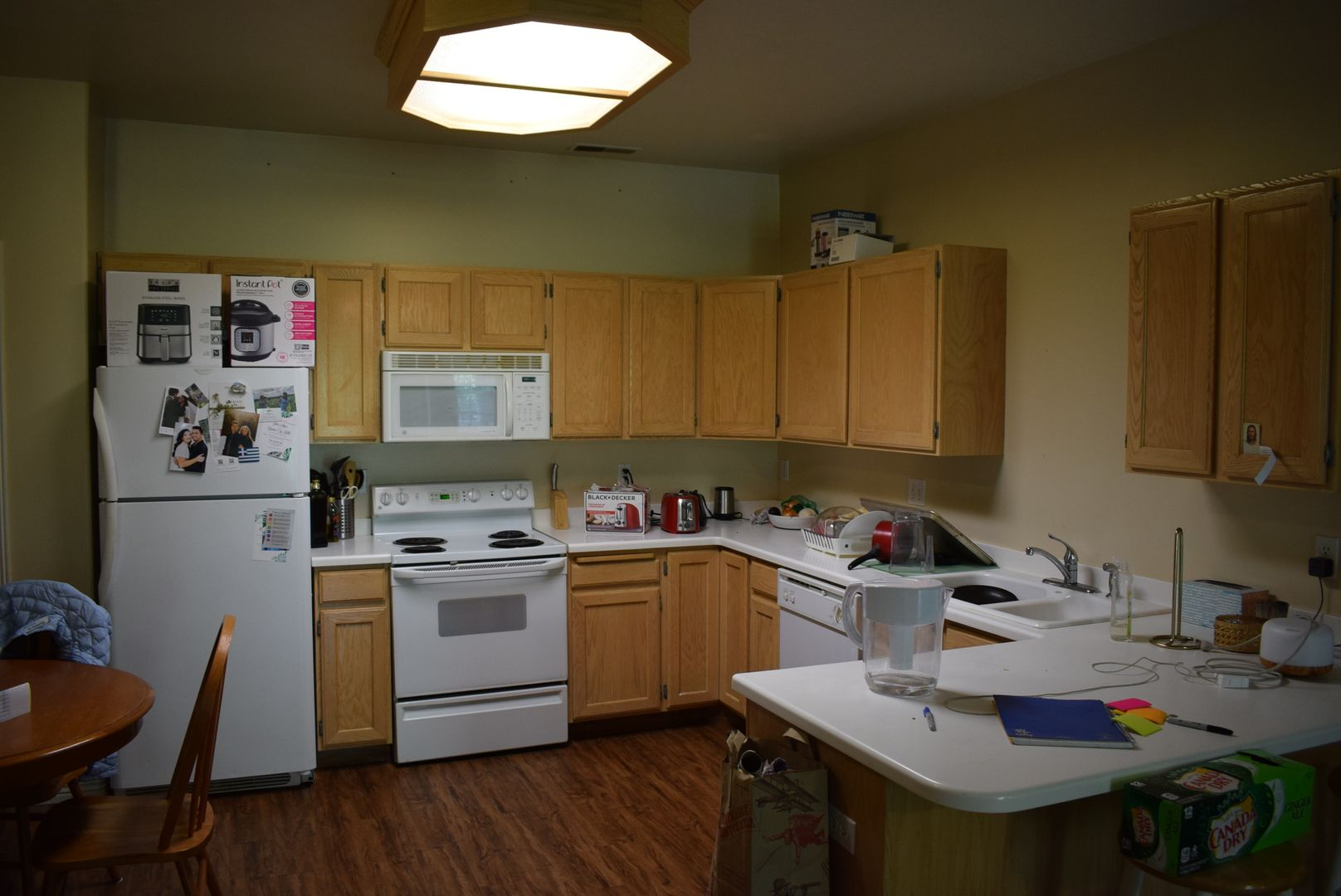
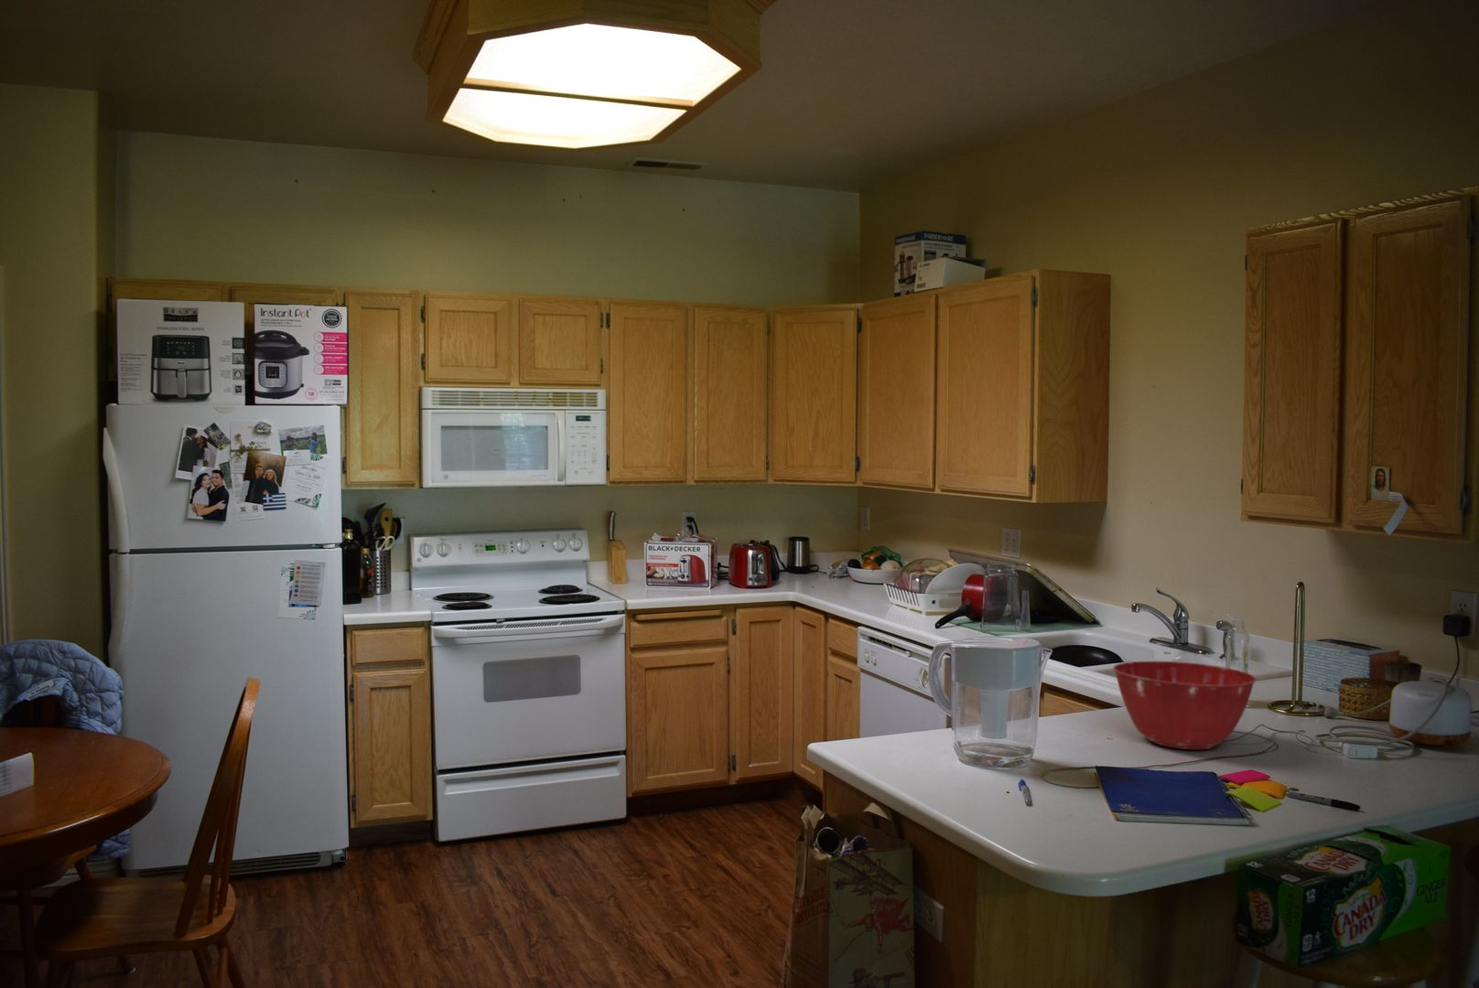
+ mixing bowl (1182, 706)
